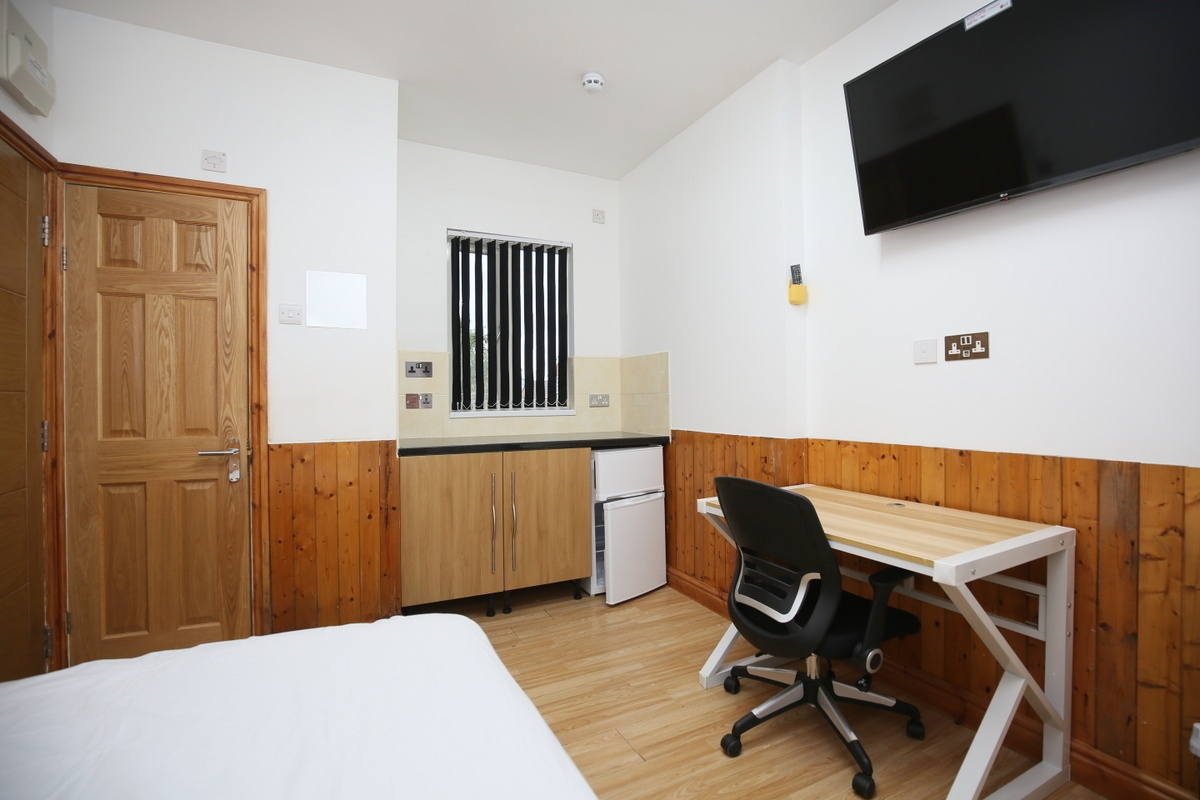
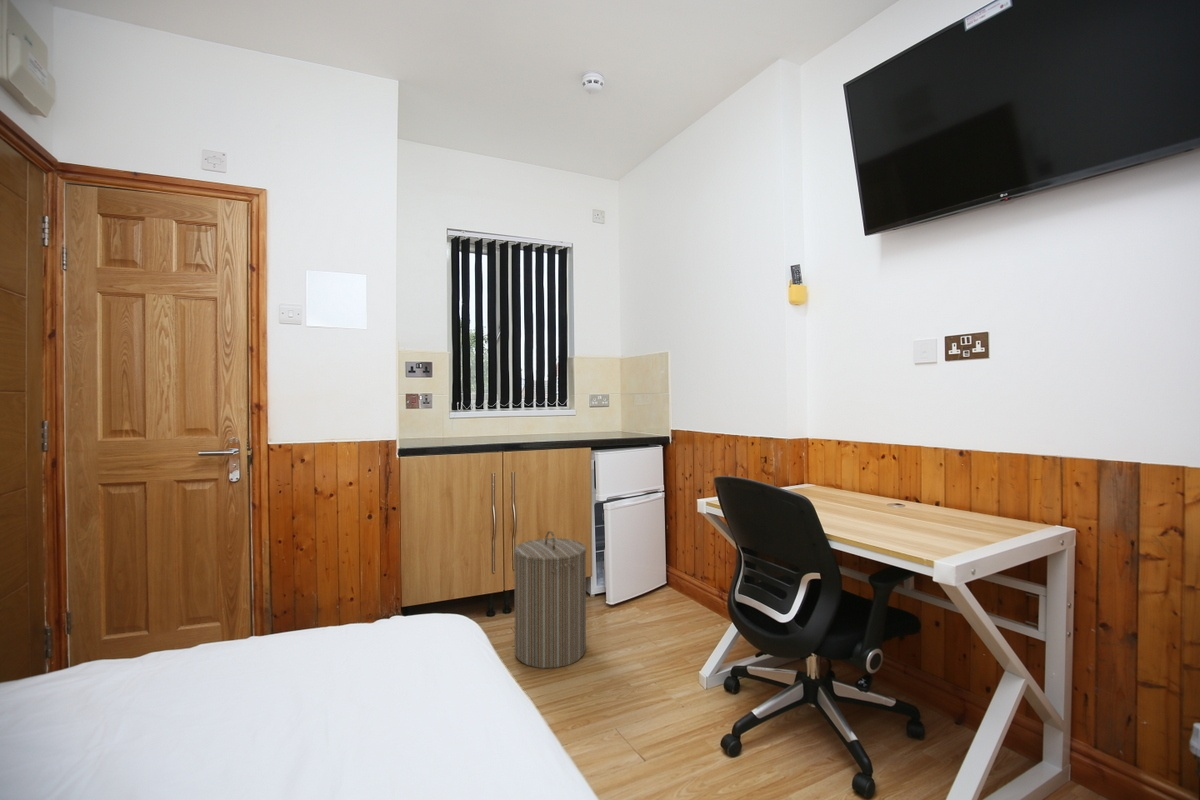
+ laundry hamper (550, 591)
